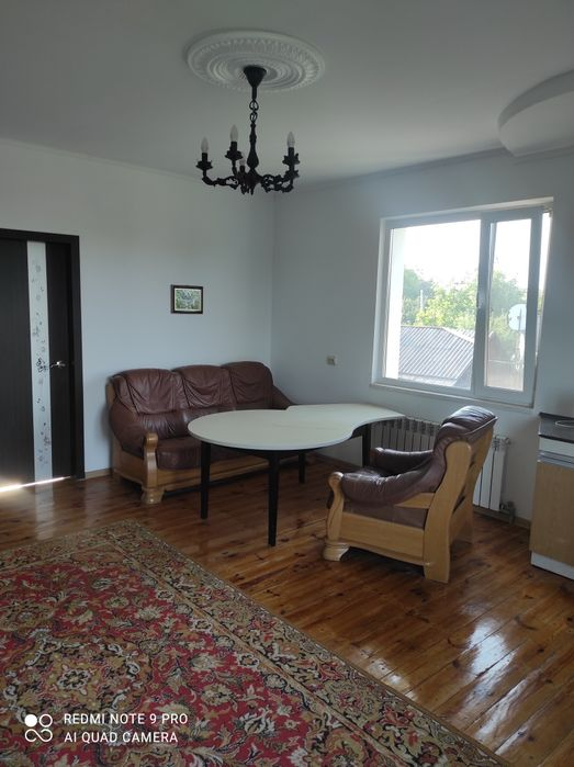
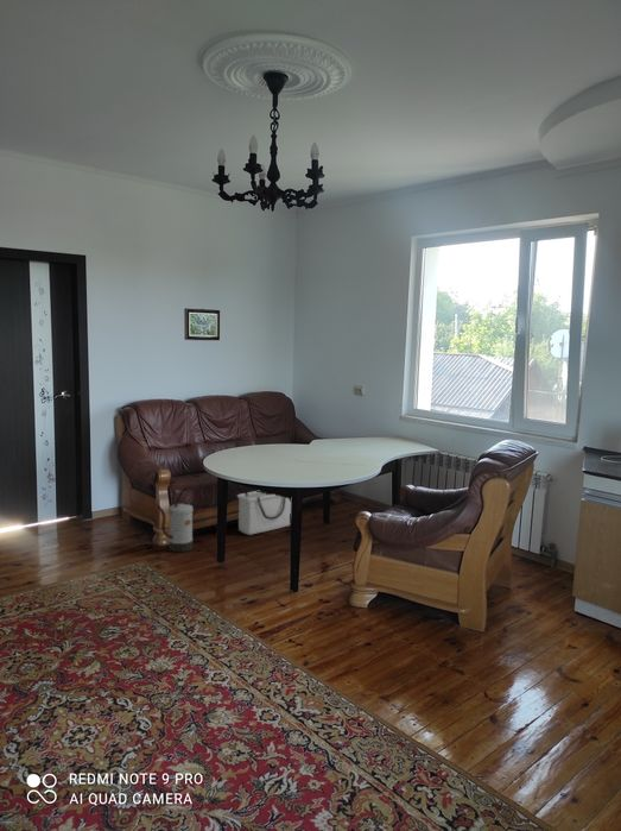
+ storage bin (265, 510)
+ watering can (179, 517)
